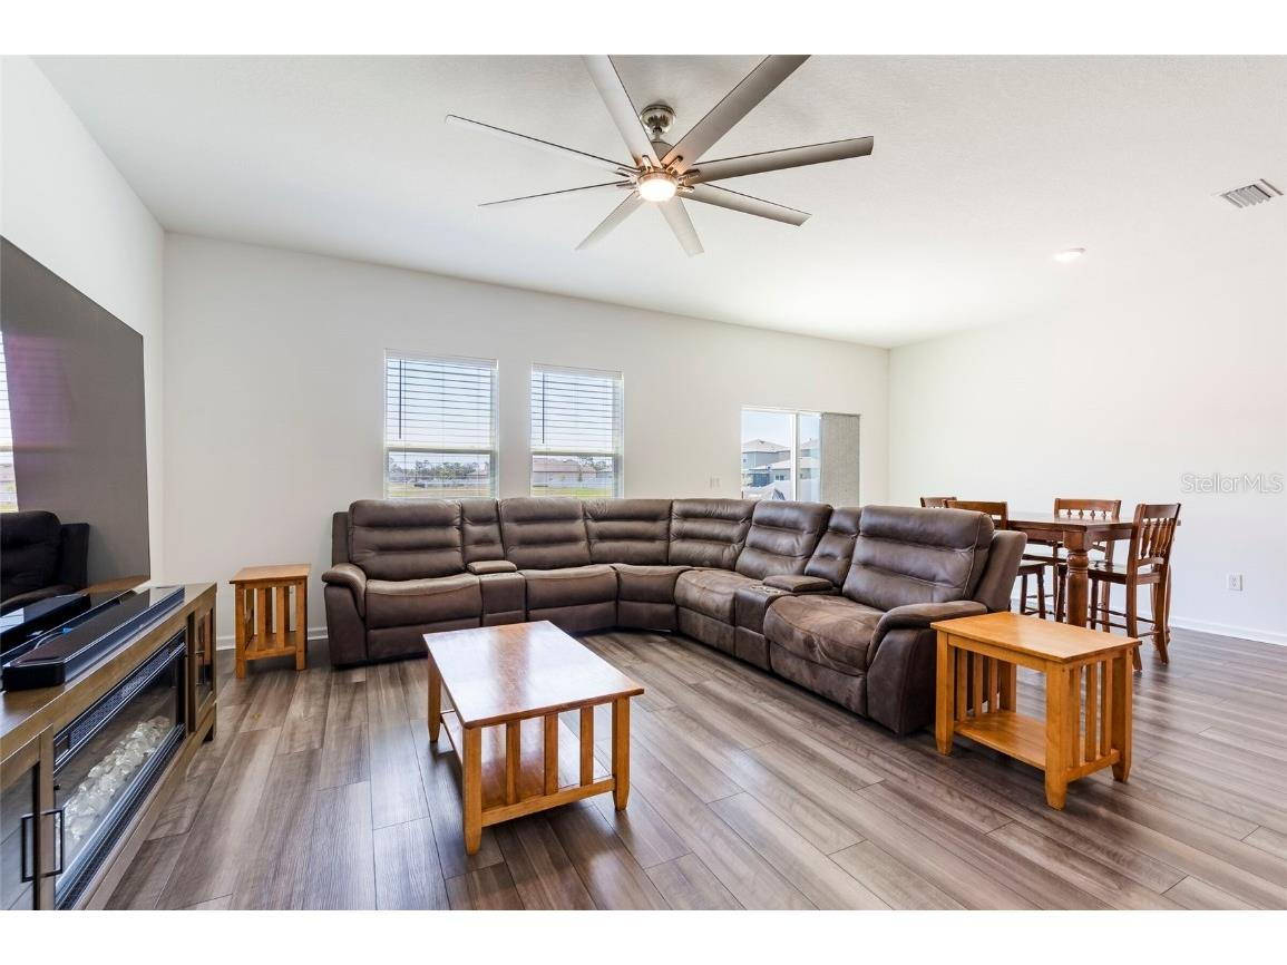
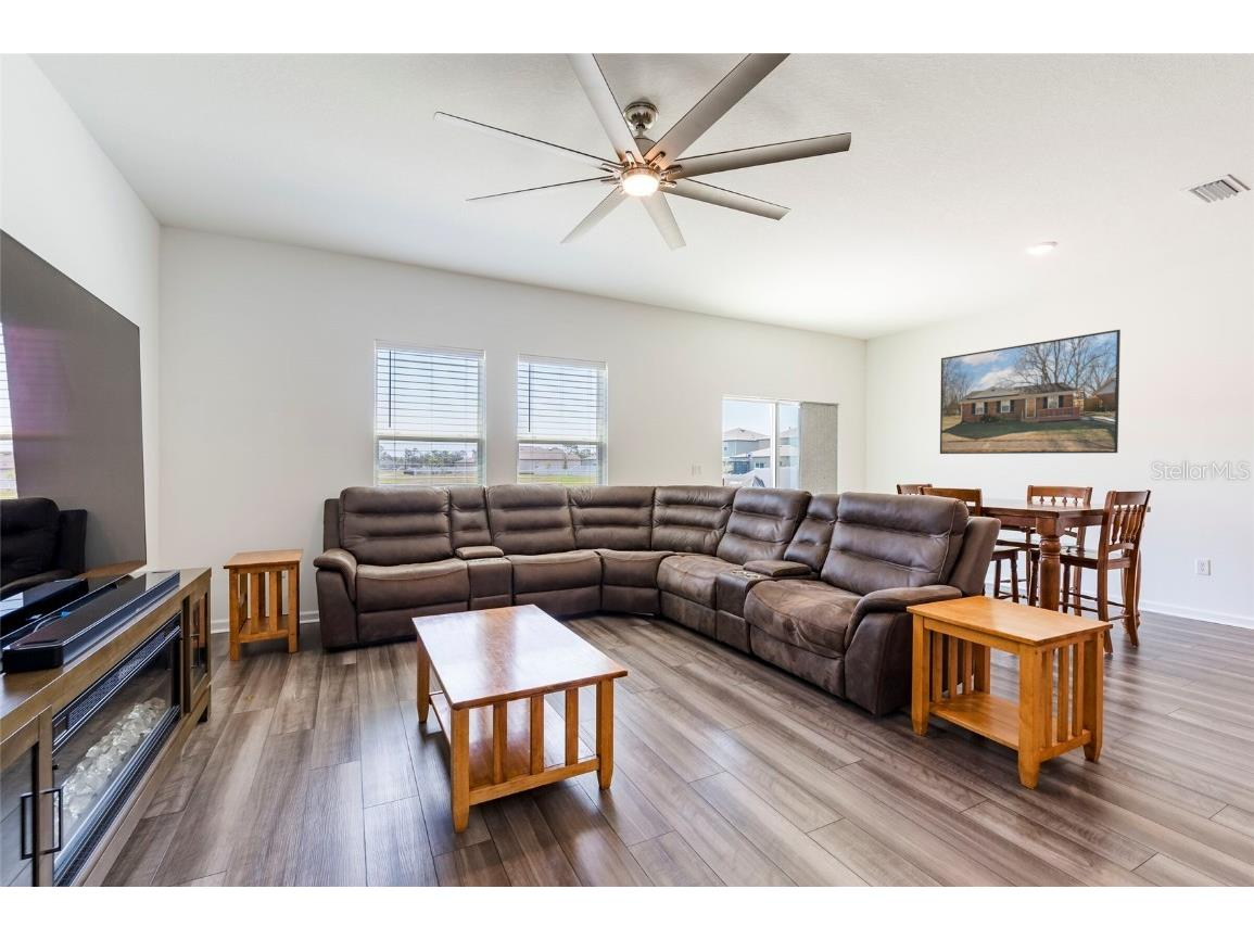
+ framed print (1018, 399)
